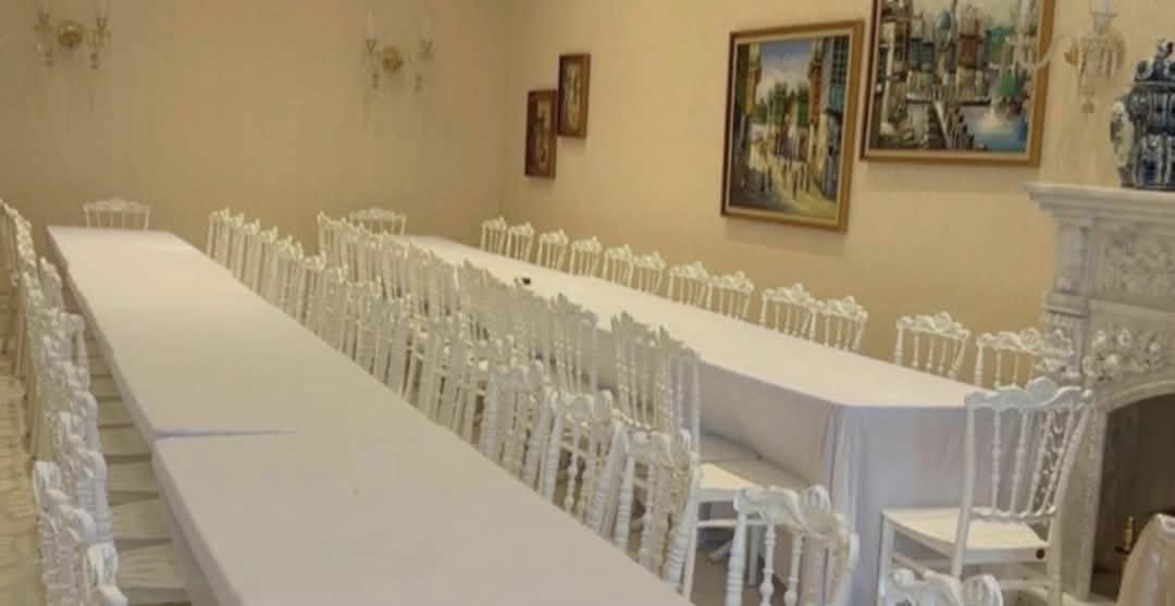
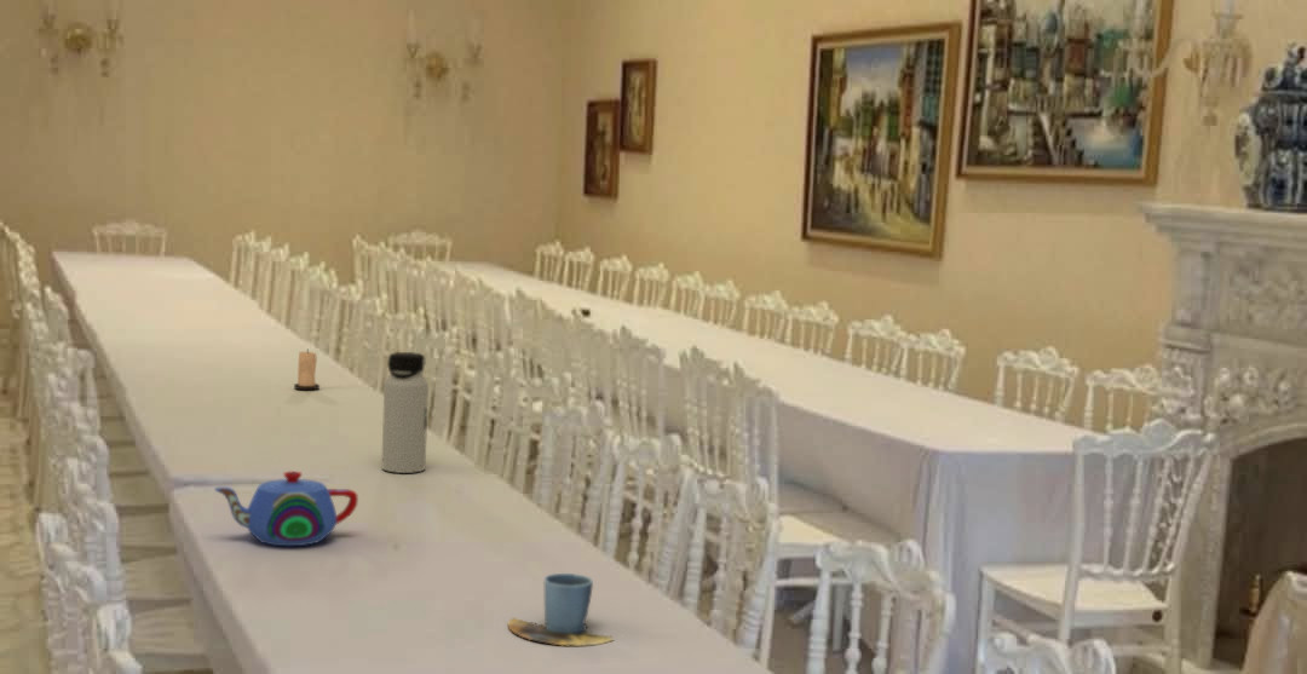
+ teapot (287, 506)
+ water bottle (404, 411)
+ cup (568, 603)
+ candle (306, 368)
